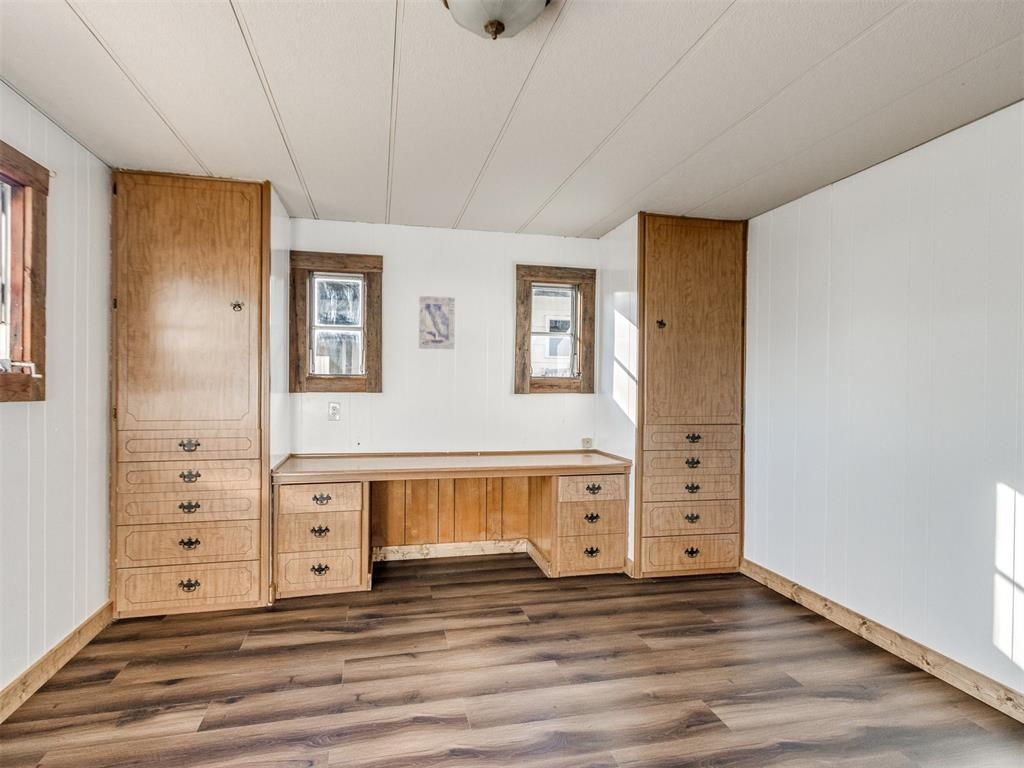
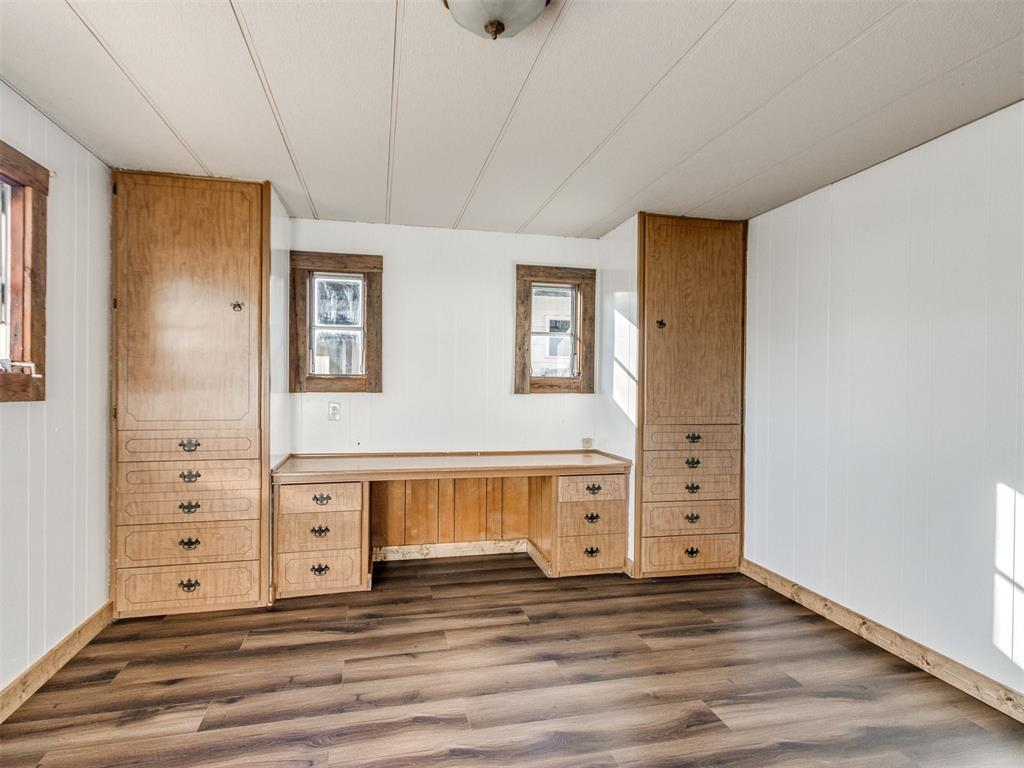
- wall art (436, 322)
